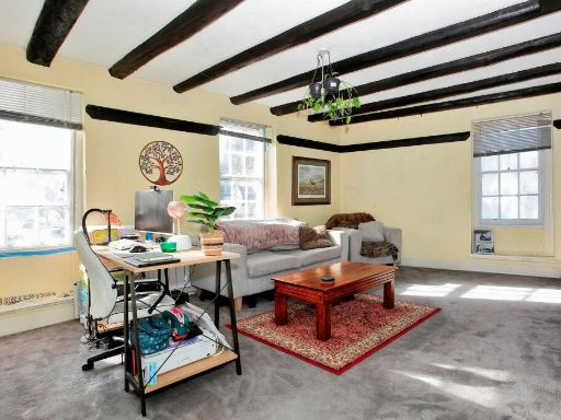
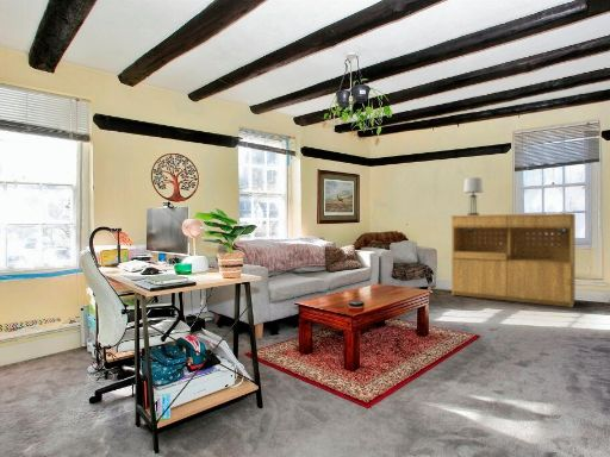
+ bookcase (510, 256)
+ lamp (473, 196)
